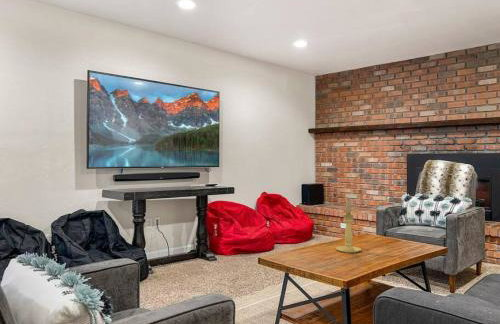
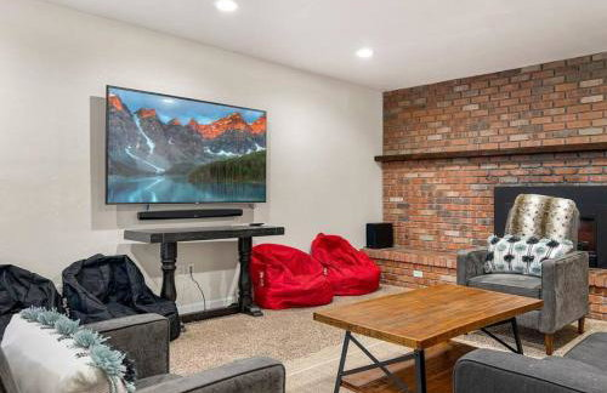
- candle holder (348, 224)
